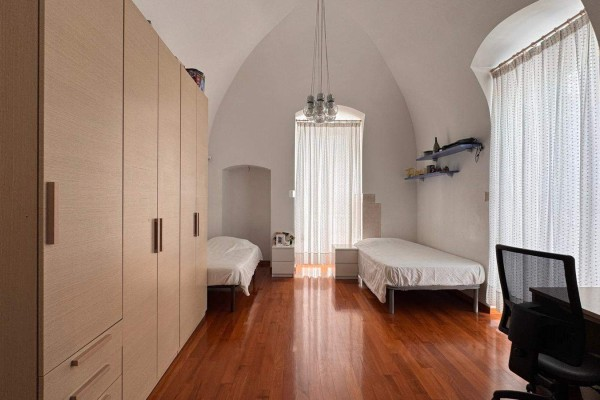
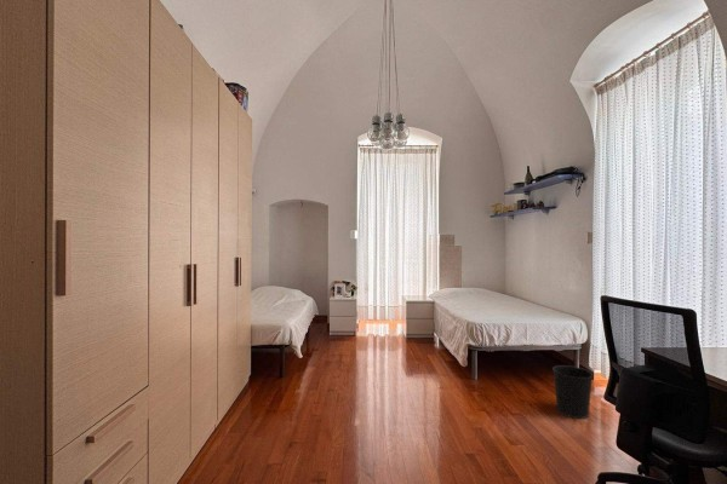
+ wastebasket (572, 391)
